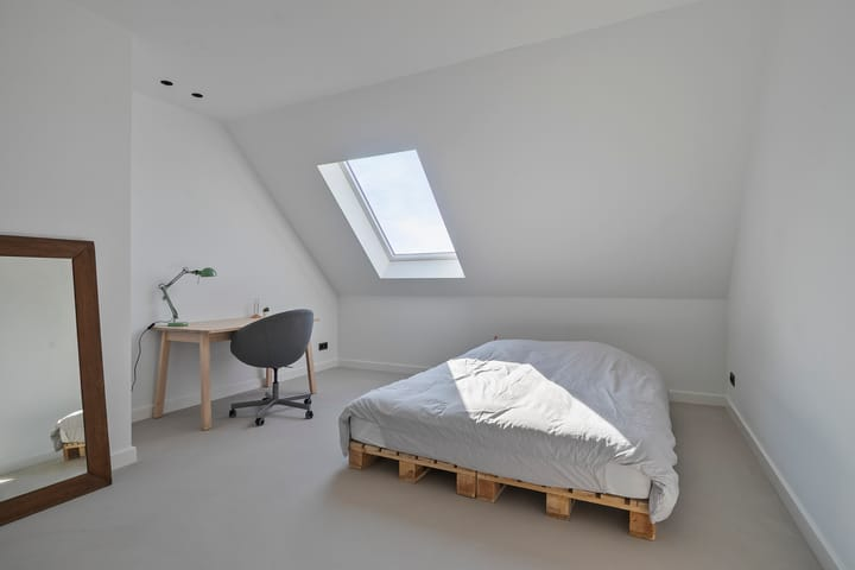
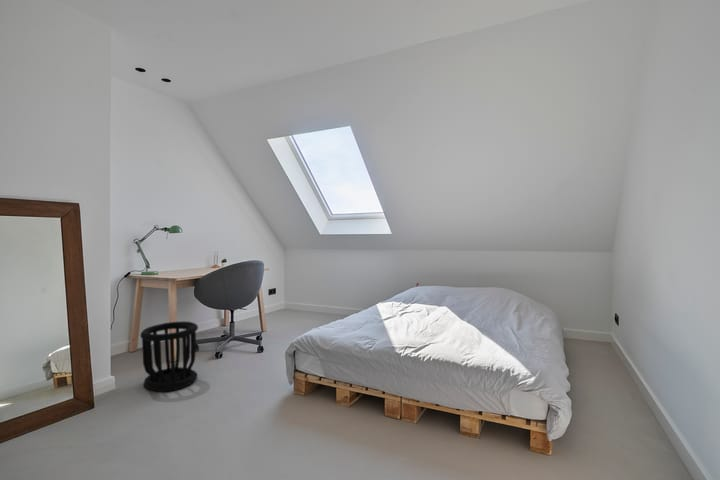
+ wastebasket (170, 354)
